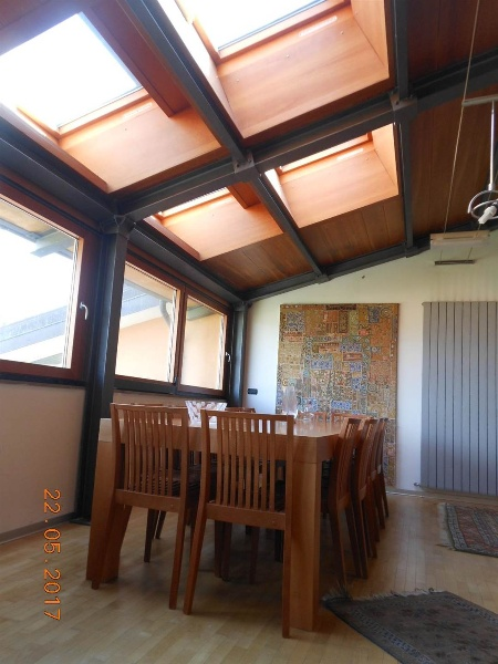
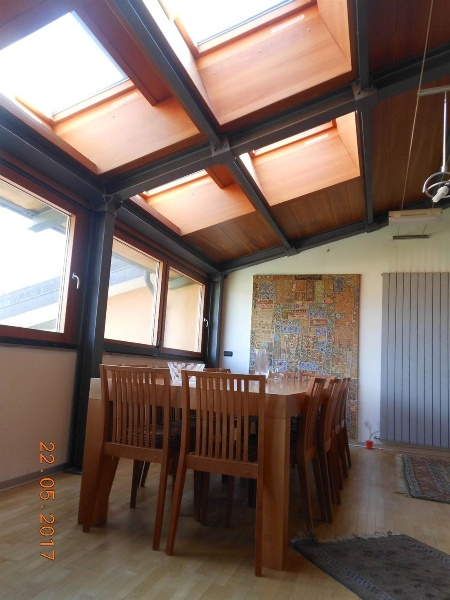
+ potted tree (377, 431)
